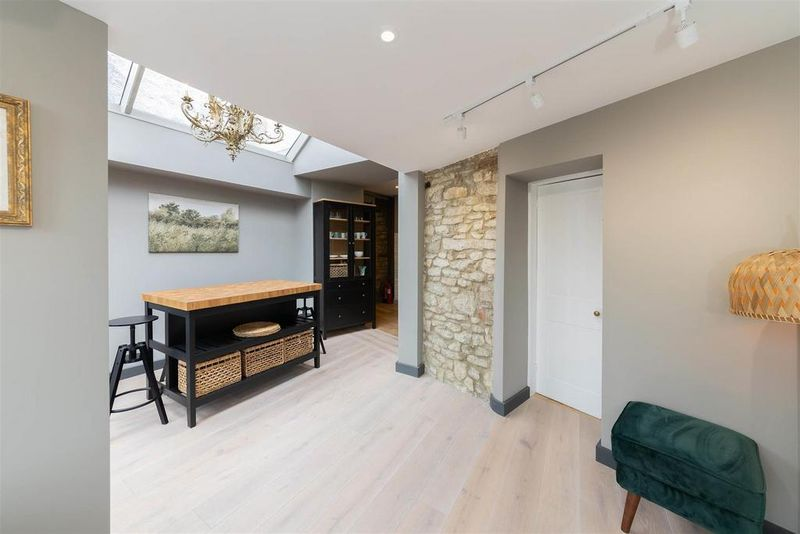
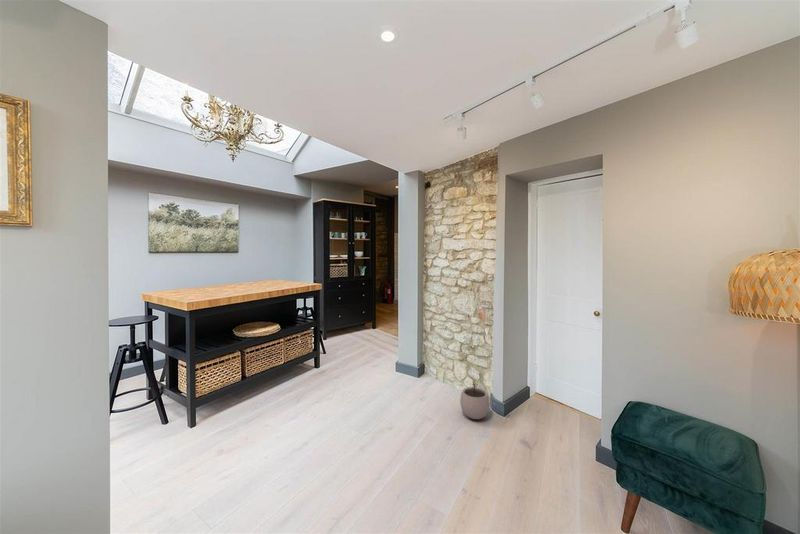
+ plant pot (474, 398)
